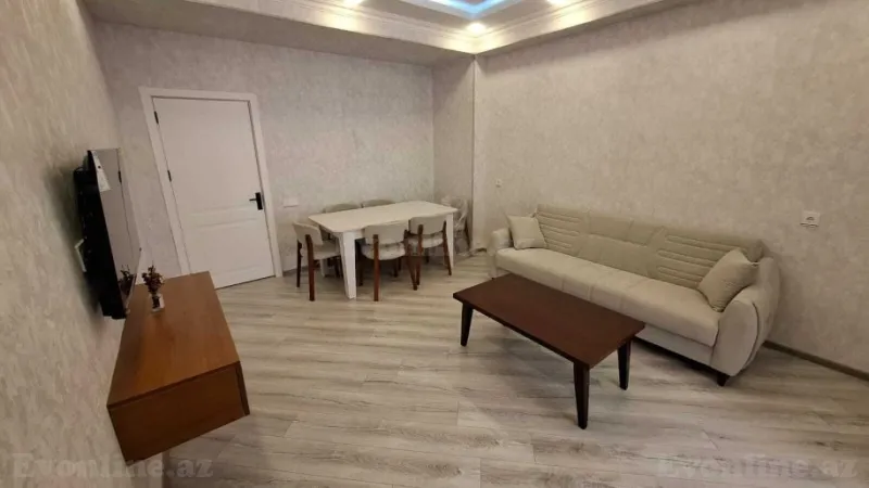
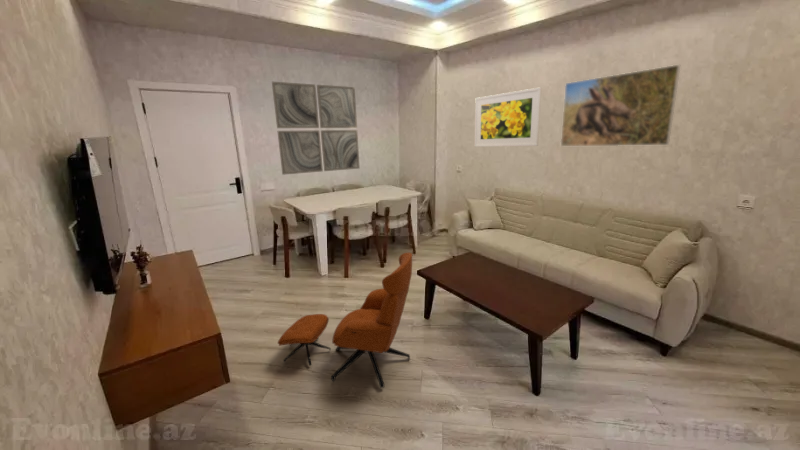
+ armchair (348, 313)
+ wall art (318, 130)
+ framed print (504, 120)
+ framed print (612, 111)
